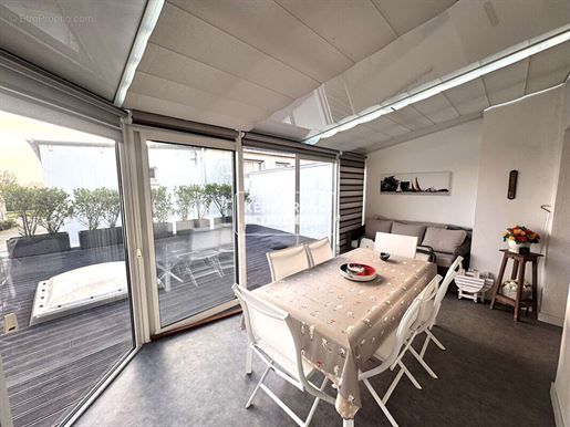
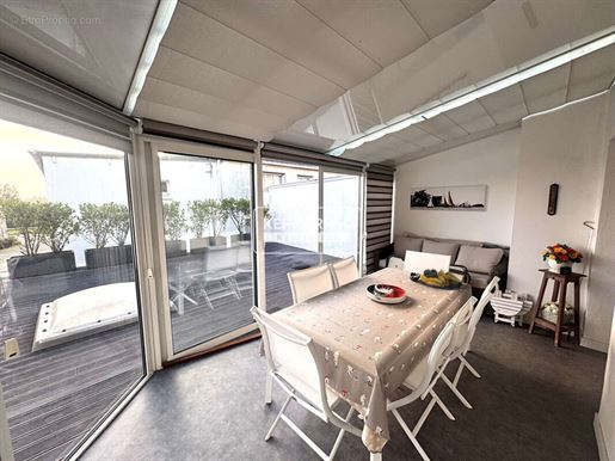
+ fruit bowl (439, 276)
